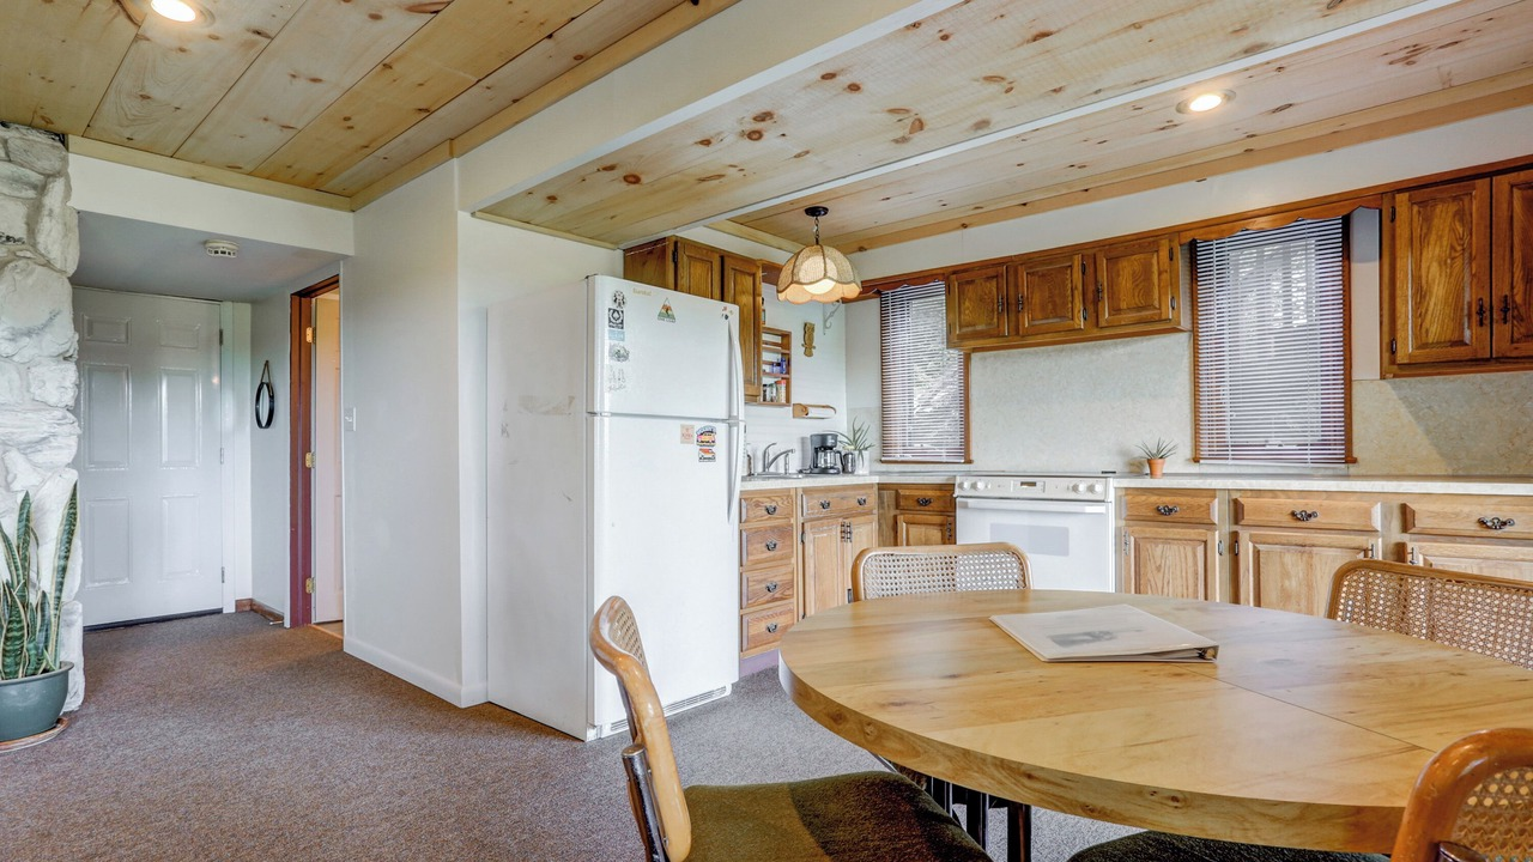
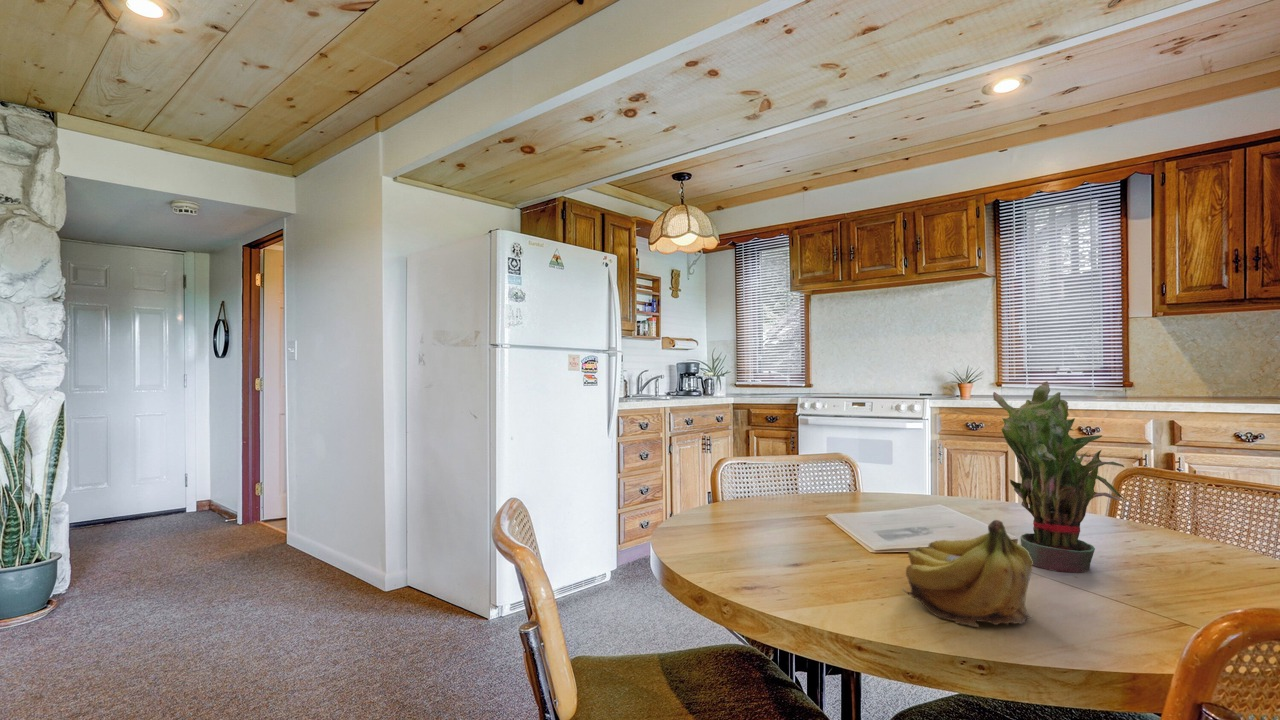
+ potted plant (1056, 470)
+ fruit (960, 557)
